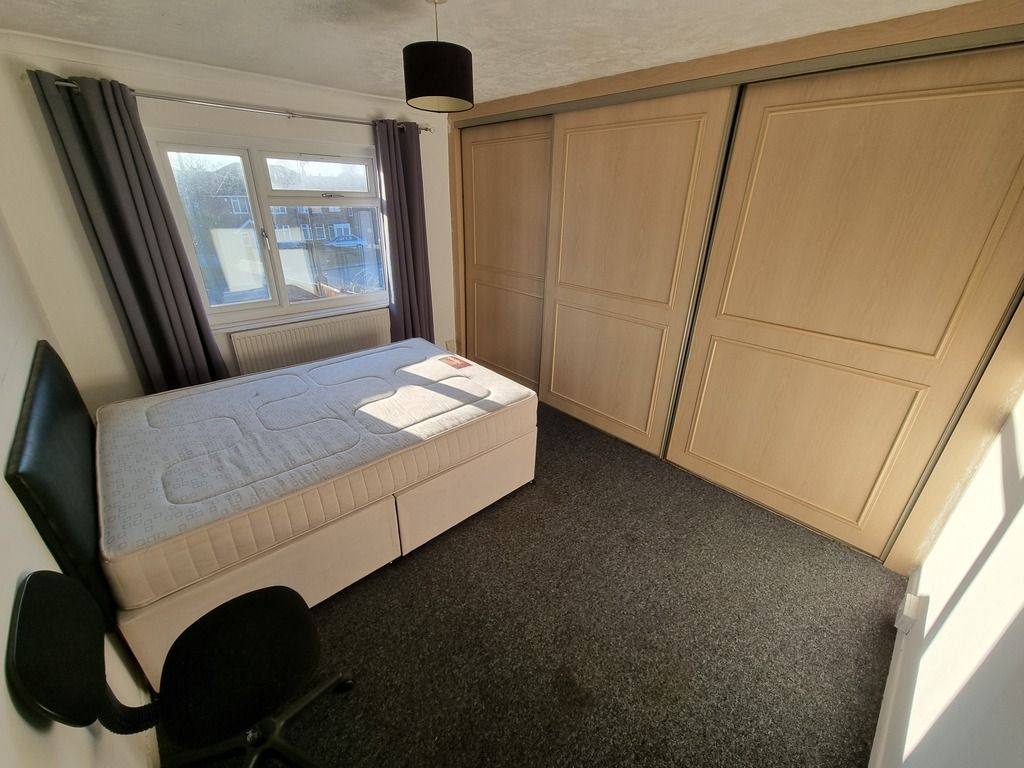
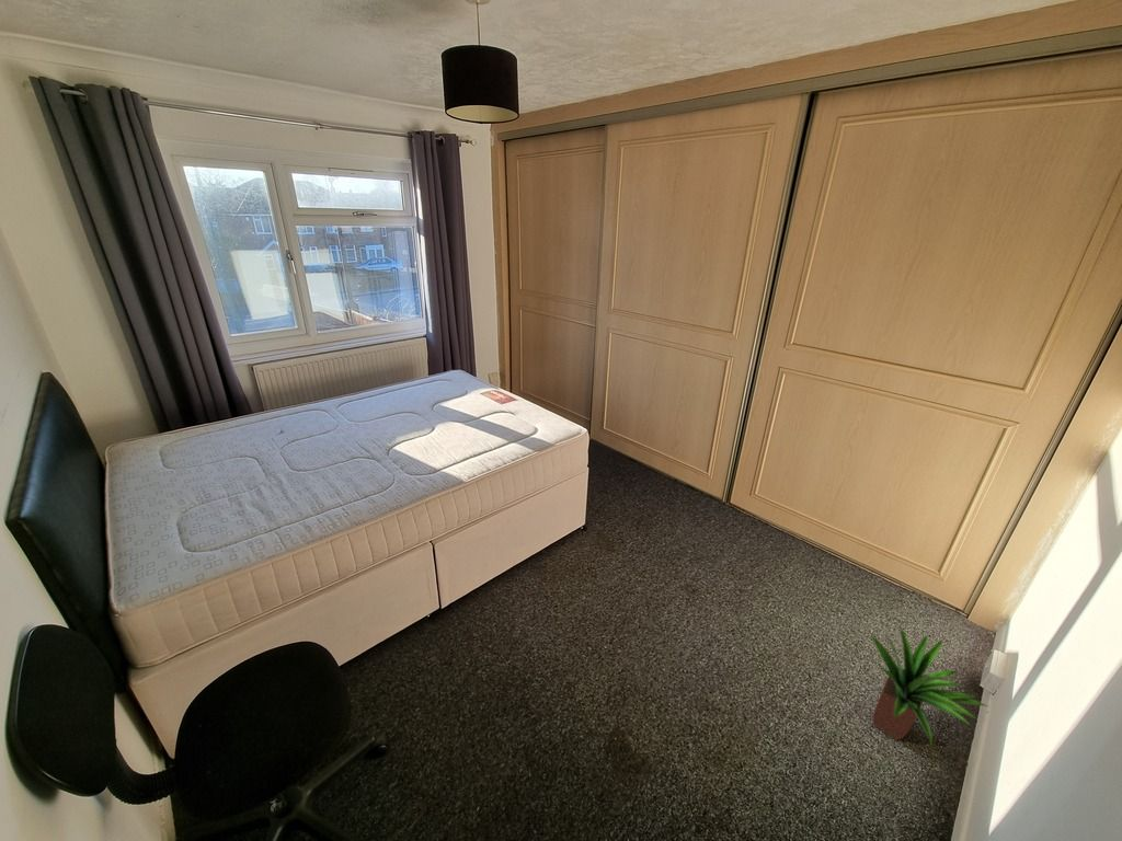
+ potted plant (913, 696)
